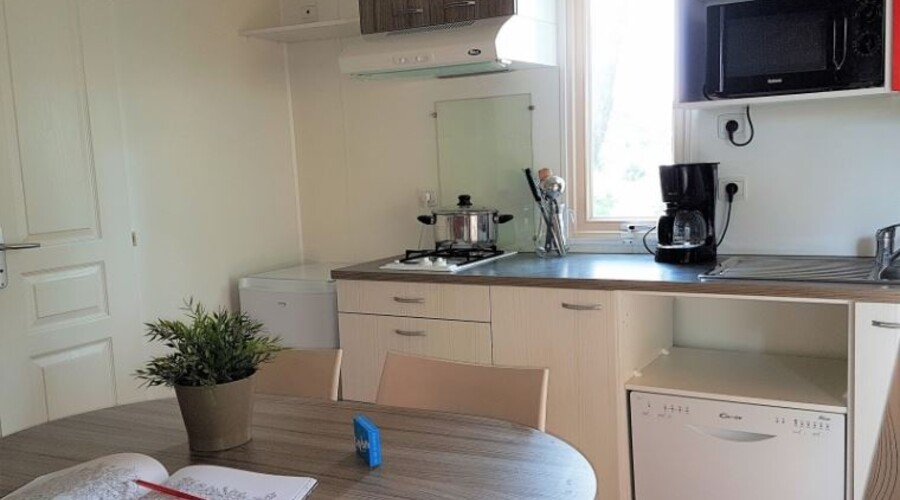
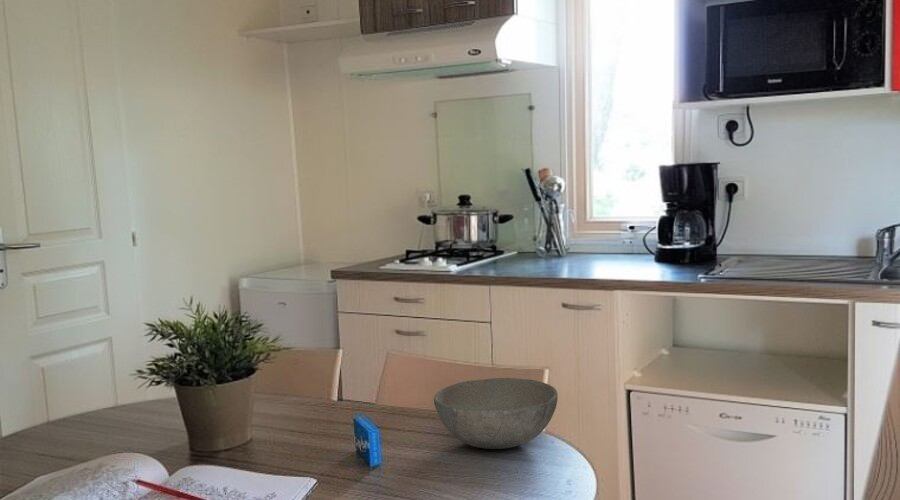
+ bowl (496, 418)
